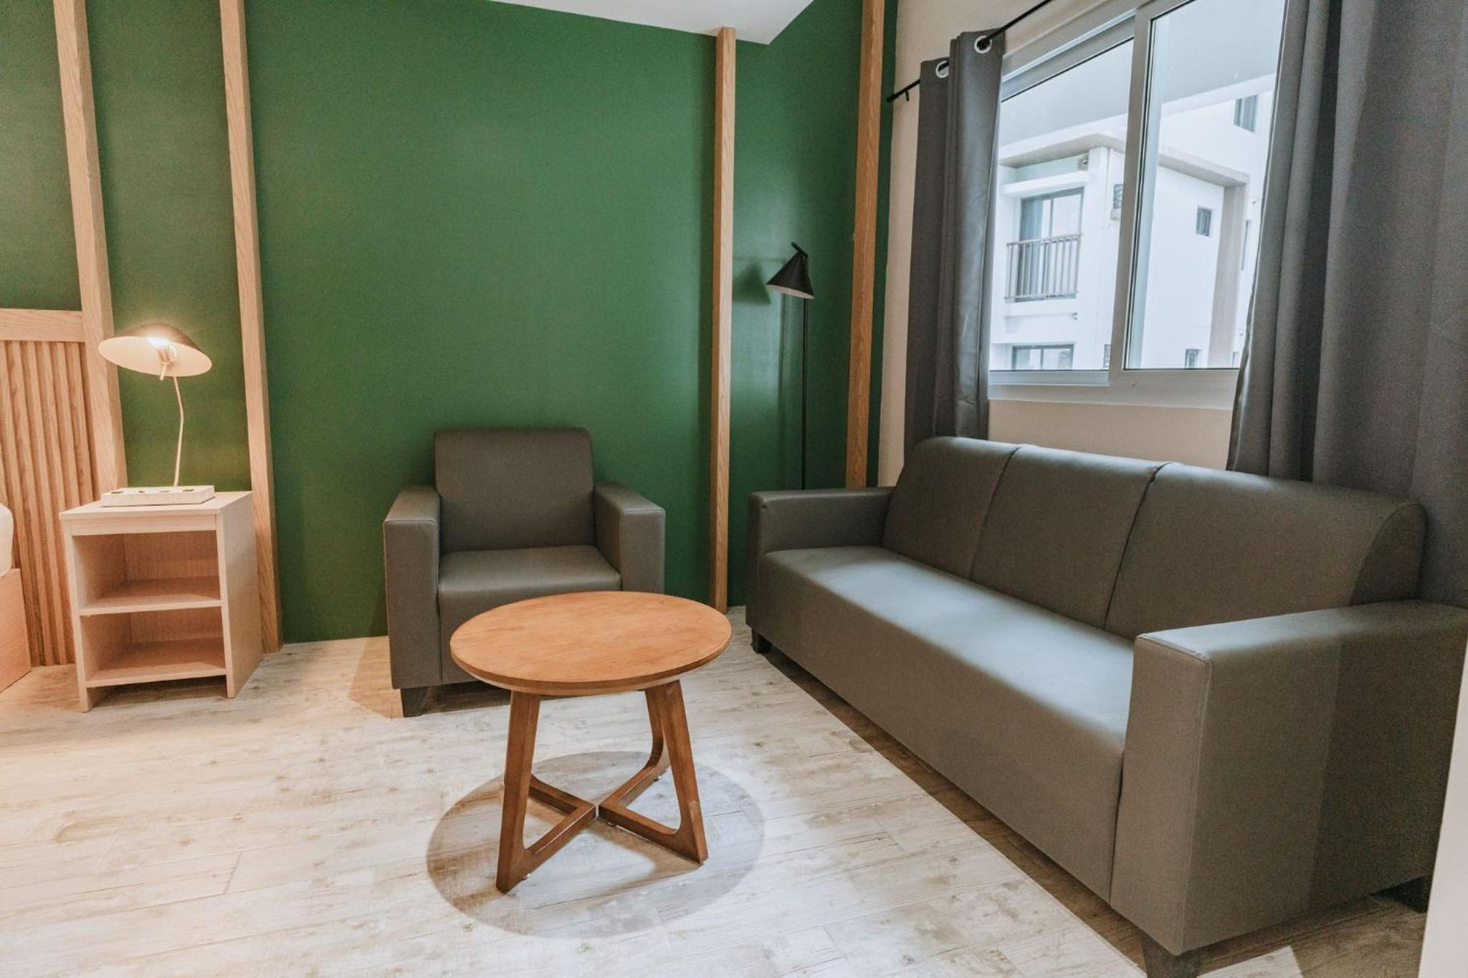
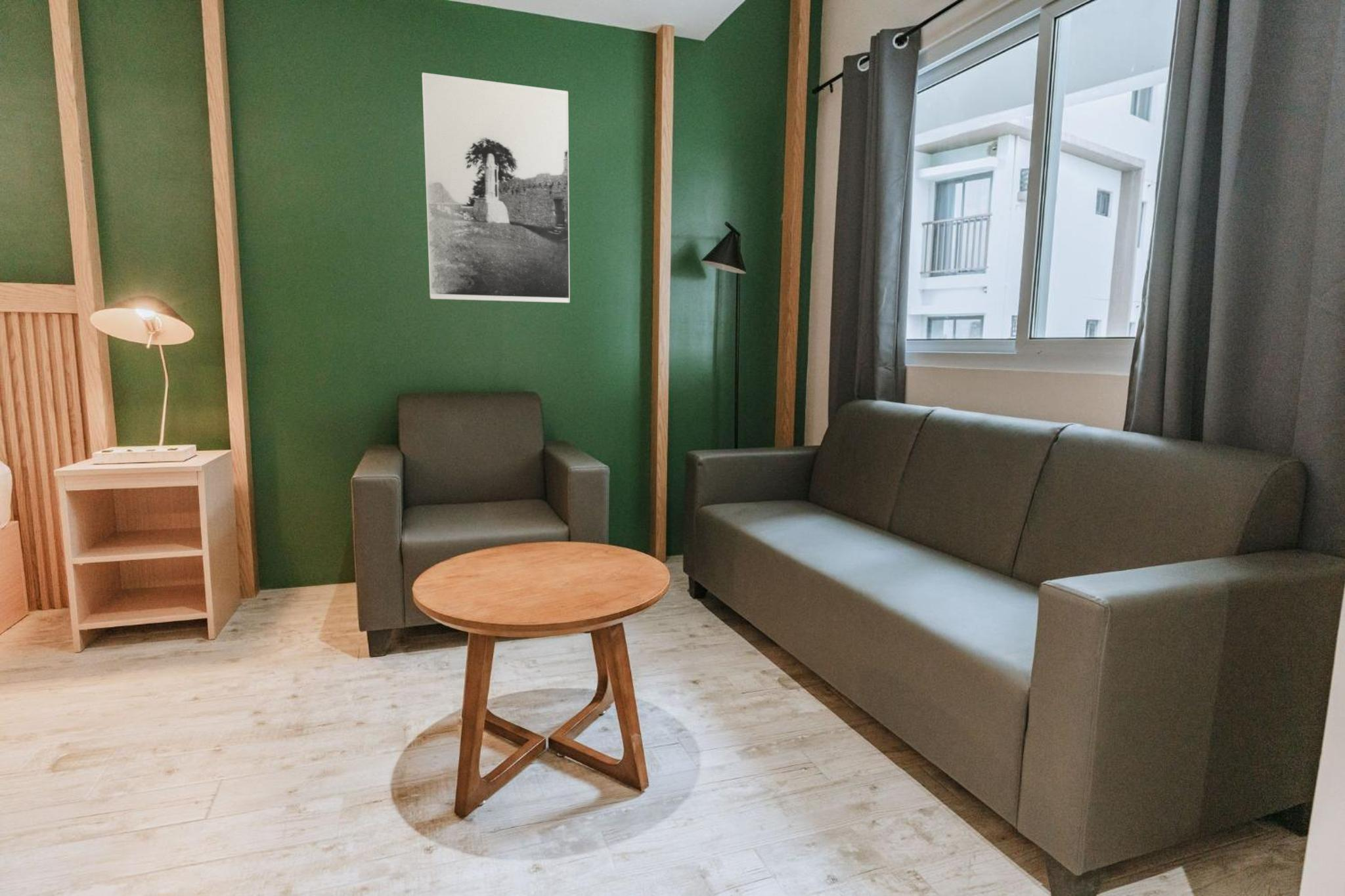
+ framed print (499, 194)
